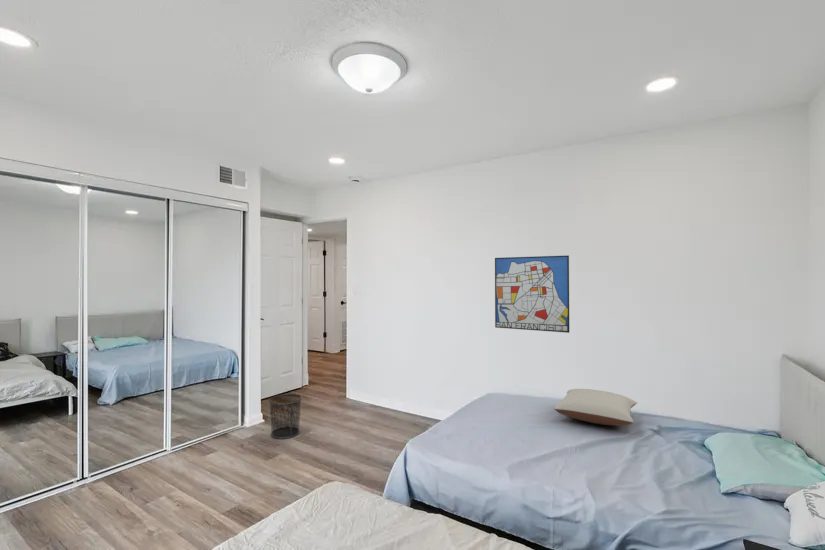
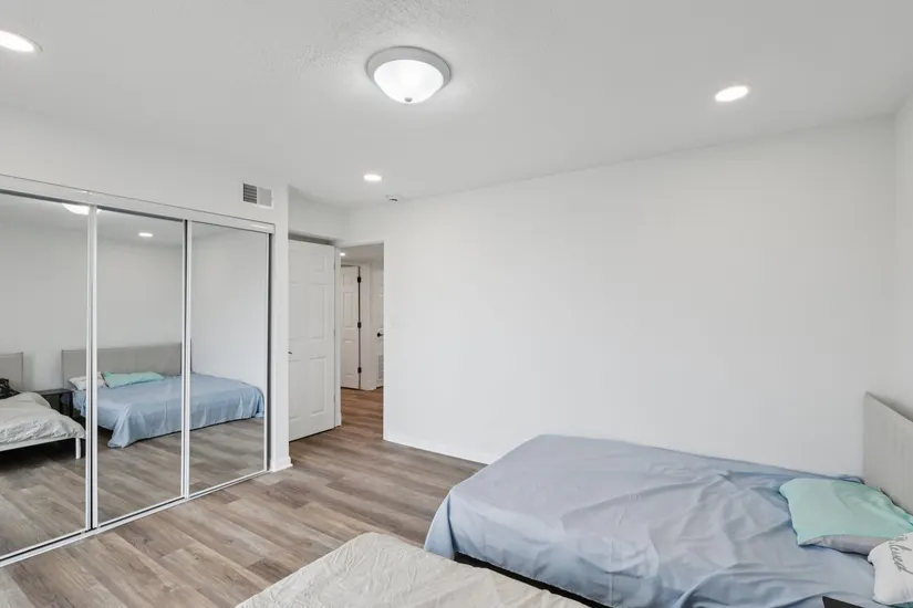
- pillow (596, 406)
- wall art (530, 293)
- waste bin (285, 416)
